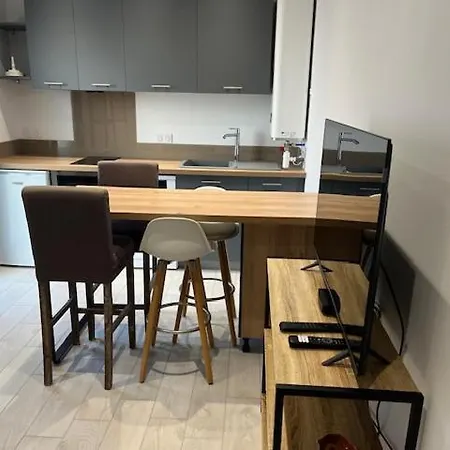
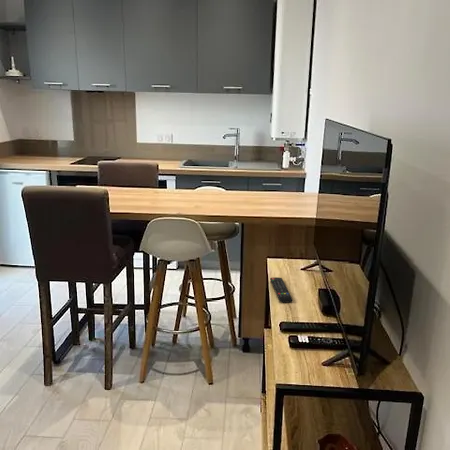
+ remote control (280, 289)
